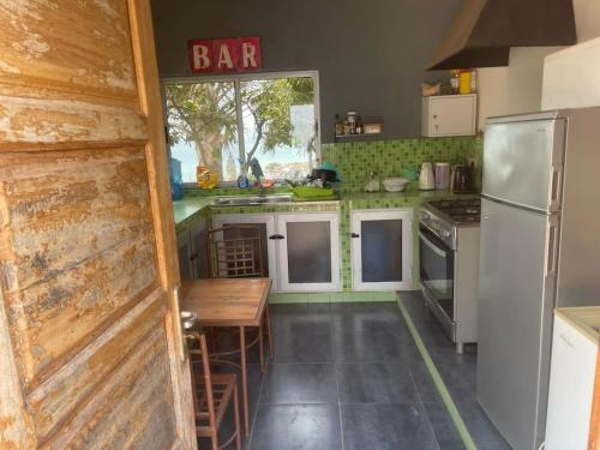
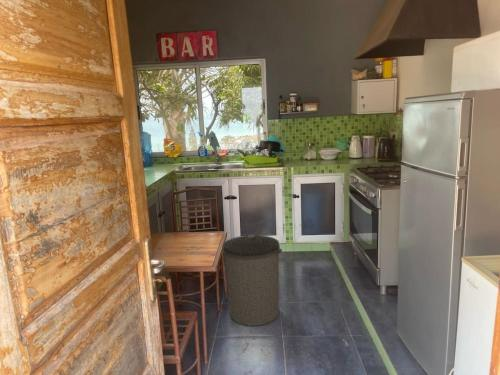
+ trash can (252, 274)
